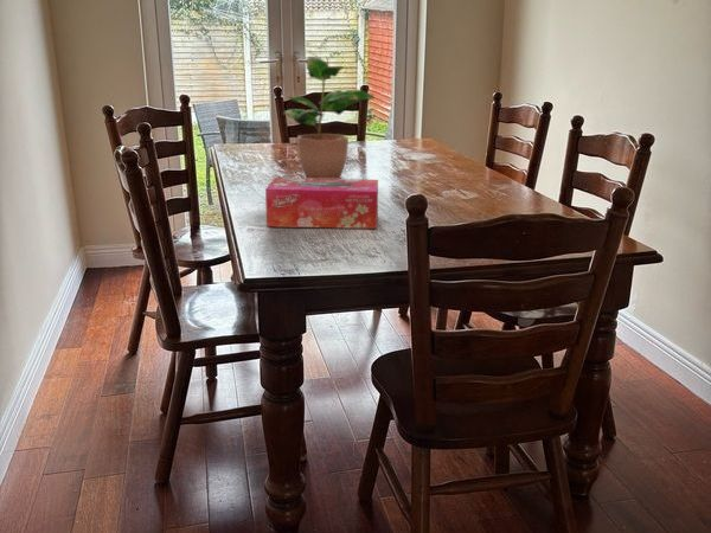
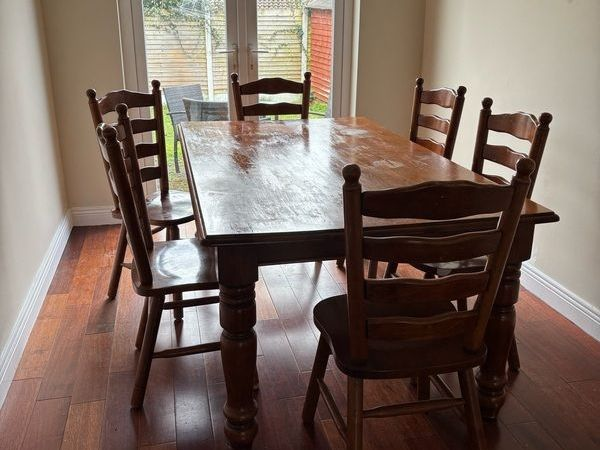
- tissue box (324, 201)
- potted plant (321, 117)
